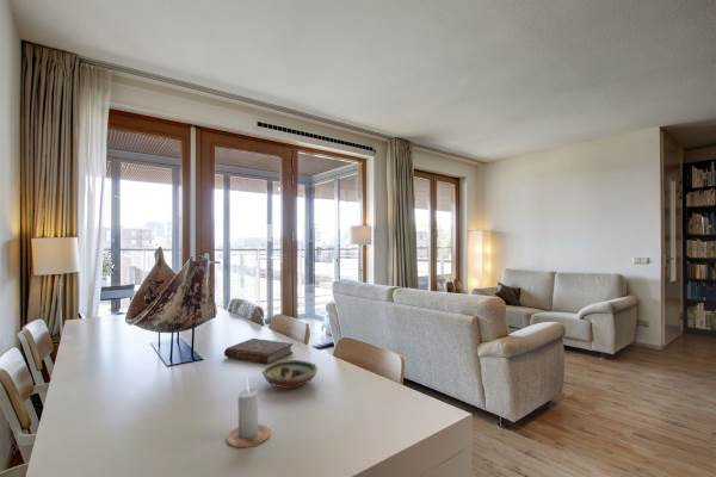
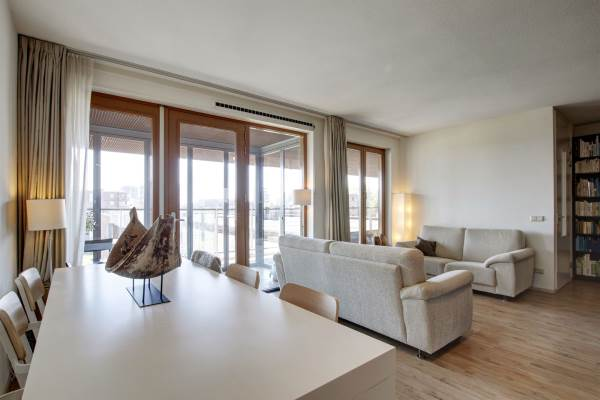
- candle (248, 404)
- decorative bowl (290, 376)
- book (259, 351)
